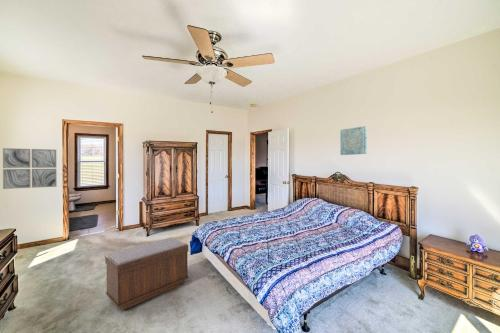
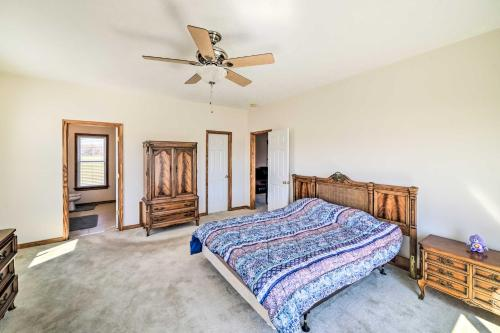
- wall art (352, 141)
- bench (149, 268)
- wall art (30, 167)
